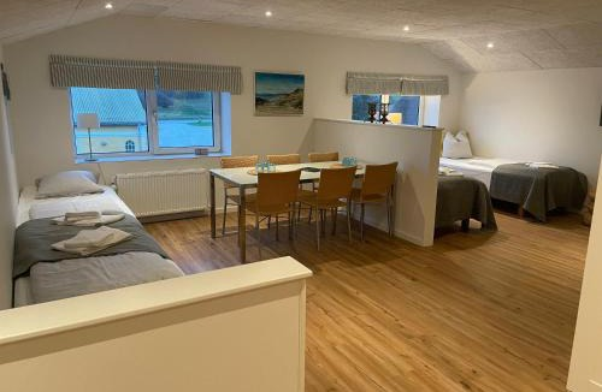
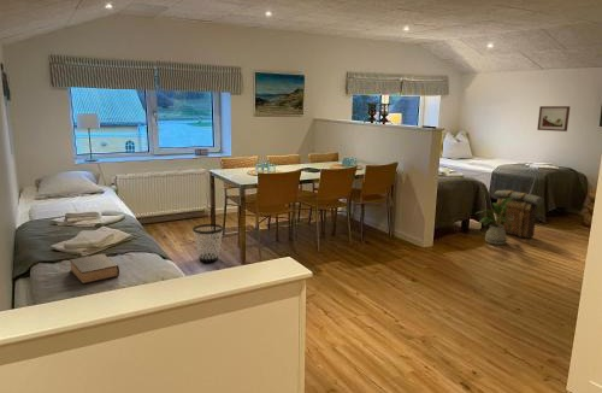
+ book (94, 268)
+ wall art (553, 118)
+ wastebasket (208, 244)
+ house plant (492, 219)
+ backpack (515, 212)
